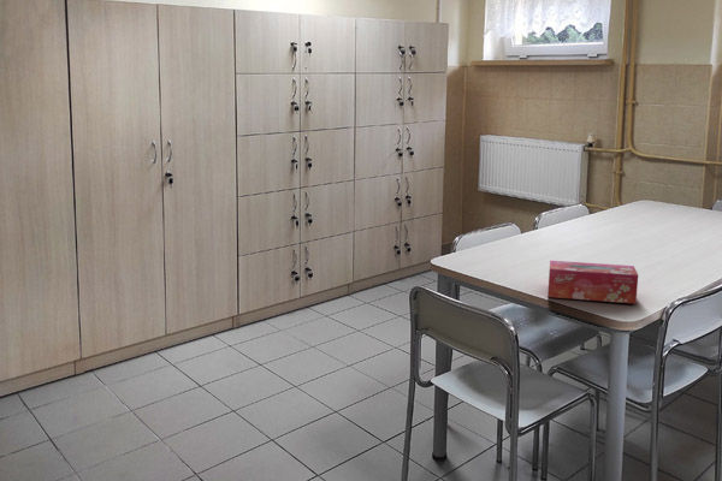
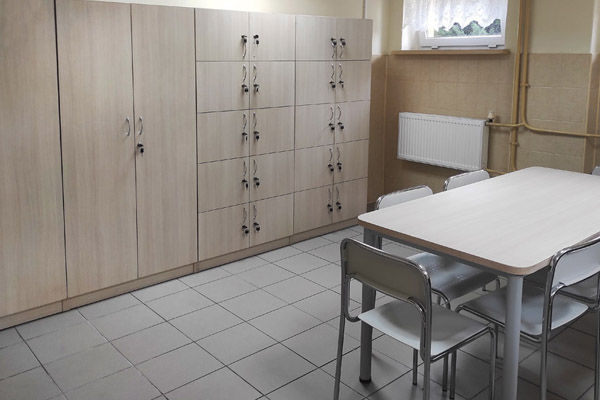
- tissue box (591, 280)
